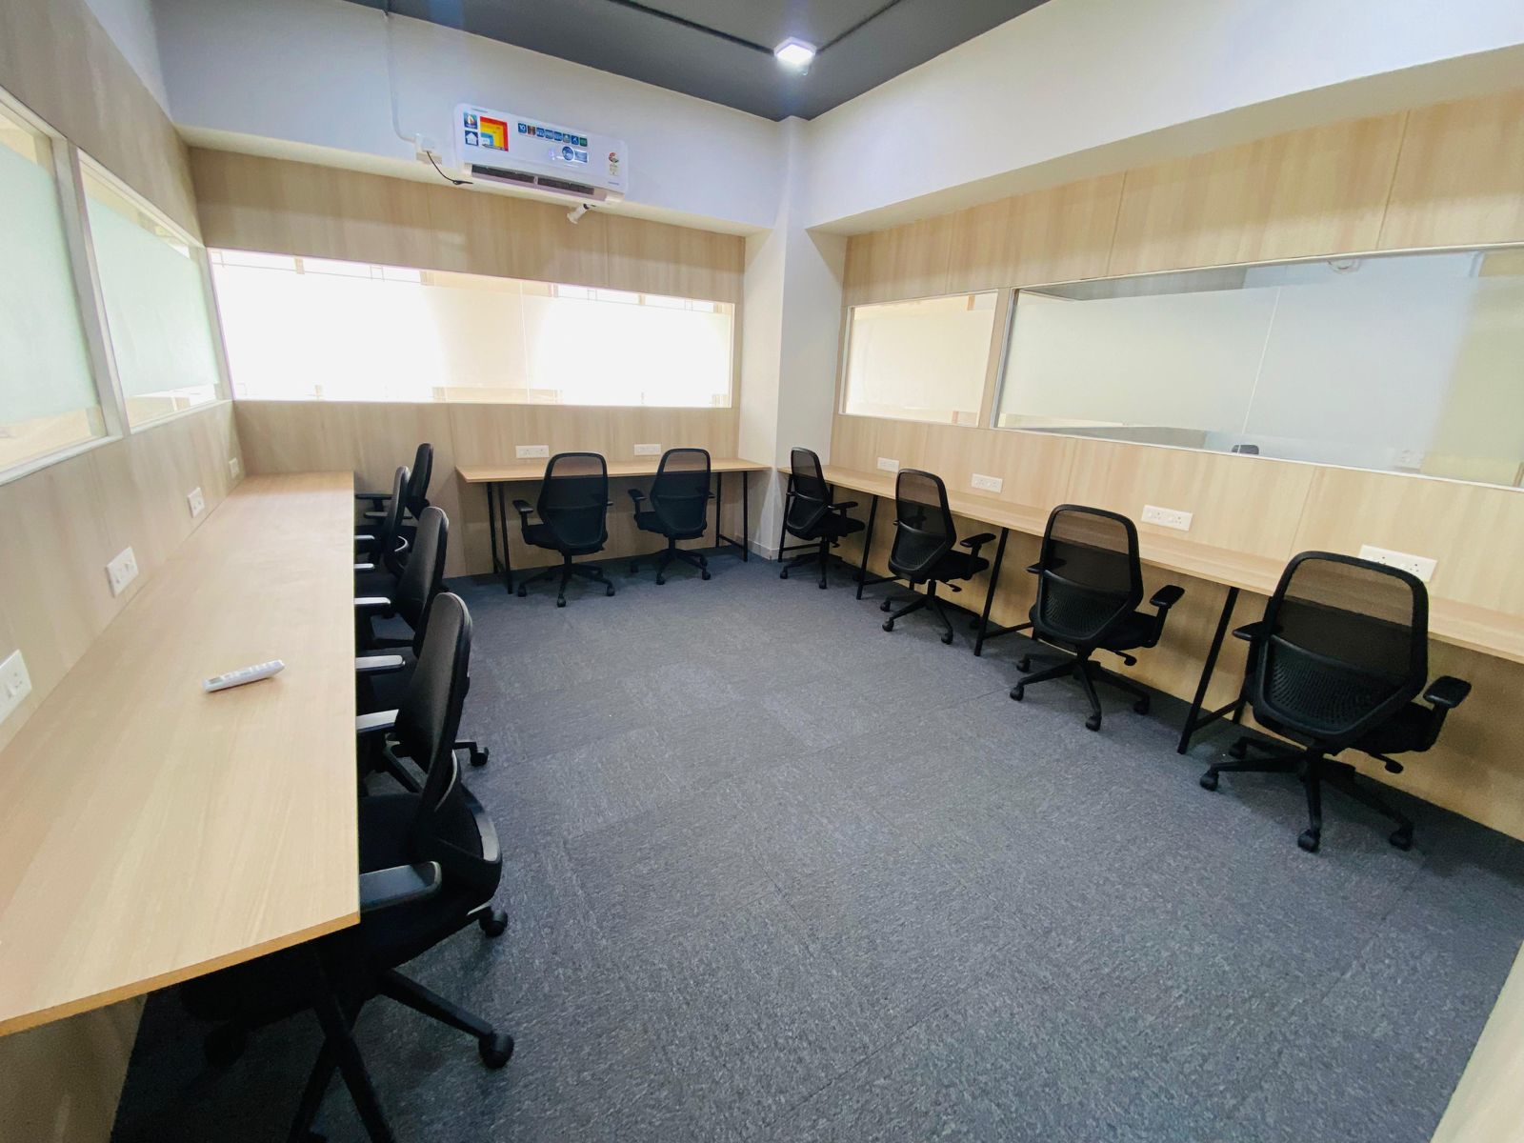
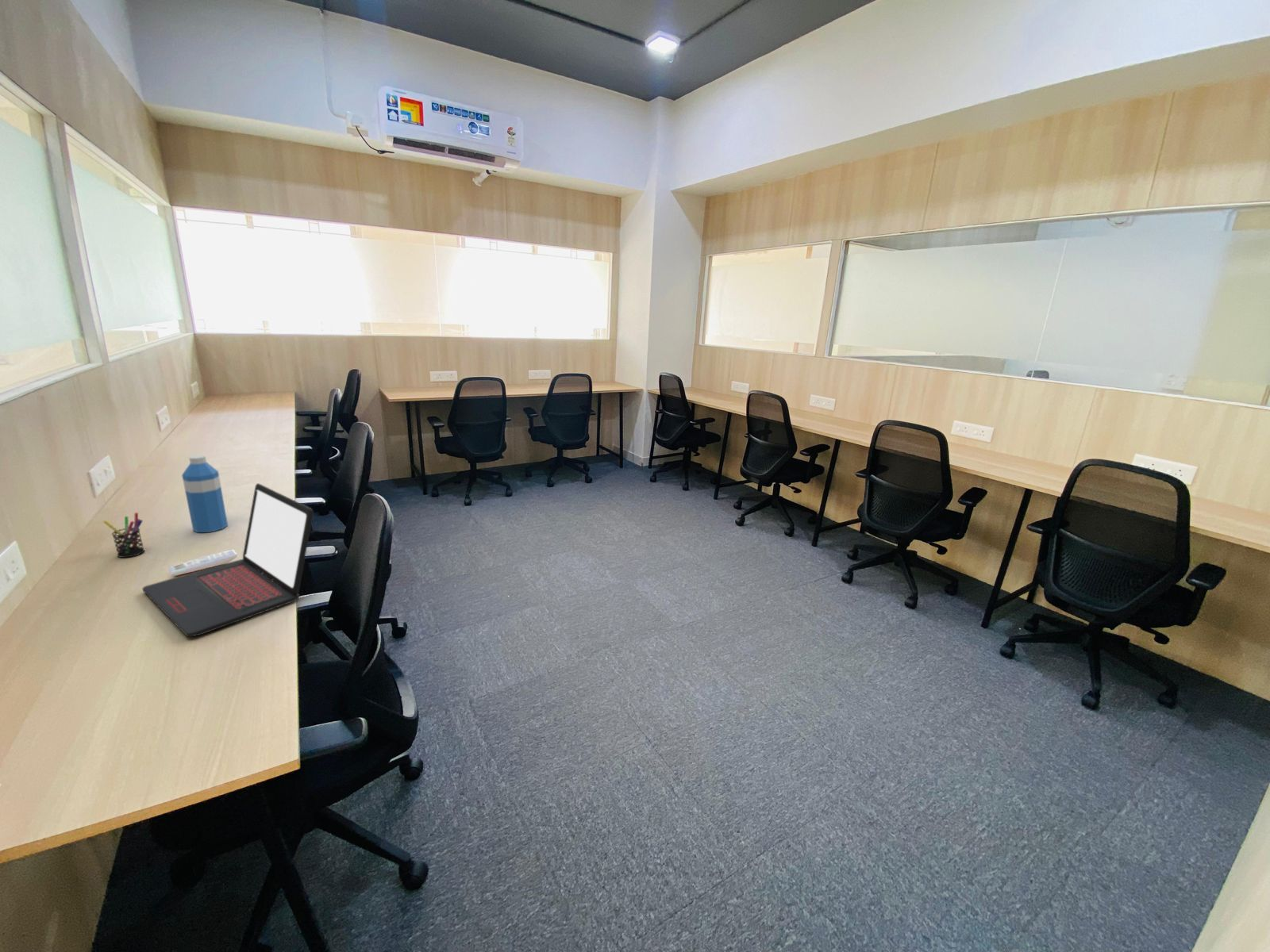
+ water bottle (204, 493)
+ laptop (231, 562)
+ pen holder (128, 533)
